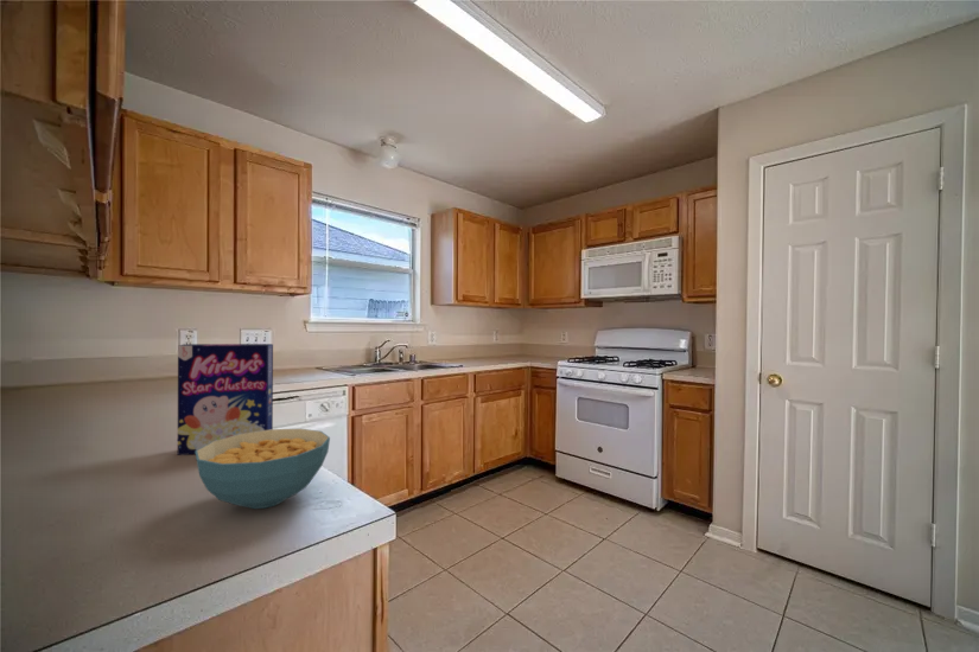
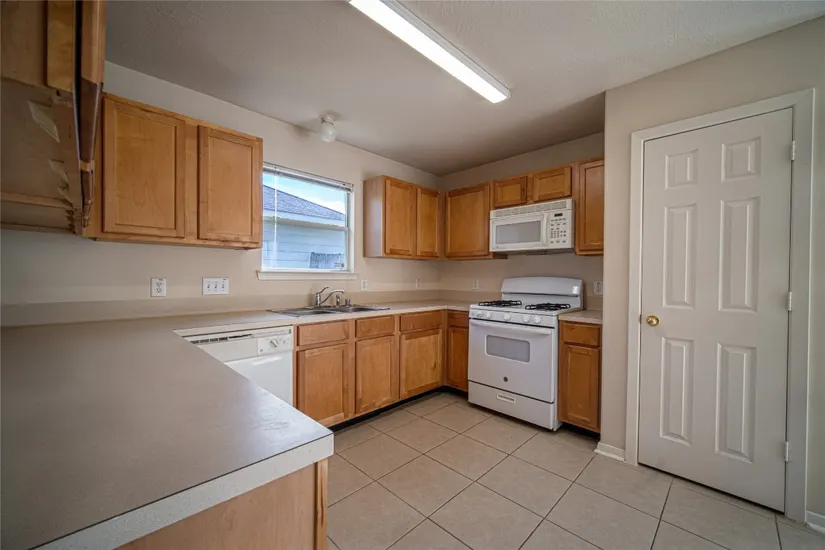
- cereal bowl (266, 472)
- cereal box (227, 396)
